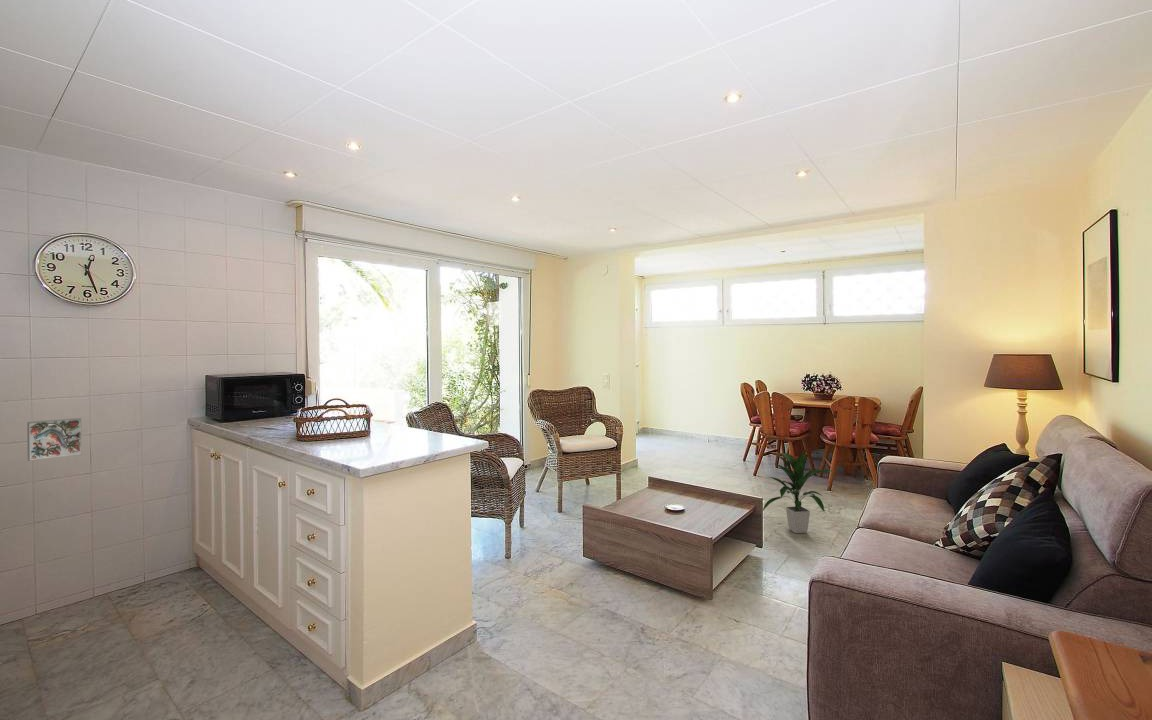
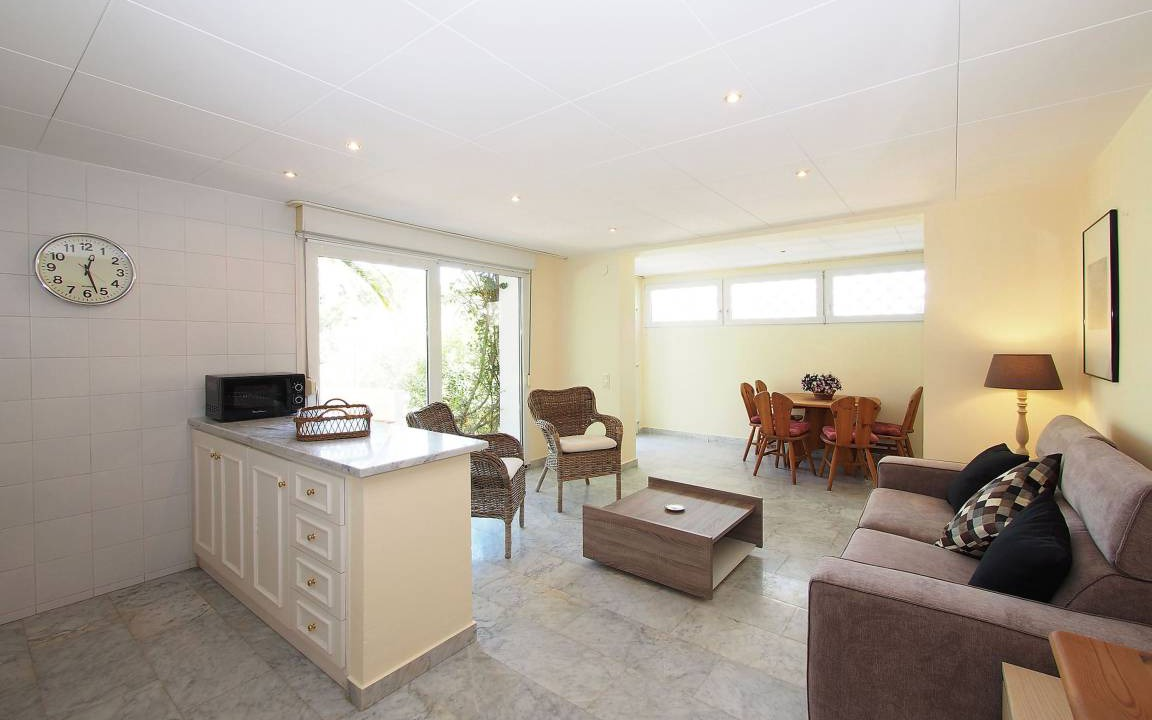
- indoor plant (794, 489)
- decorative tile (55, 438)
